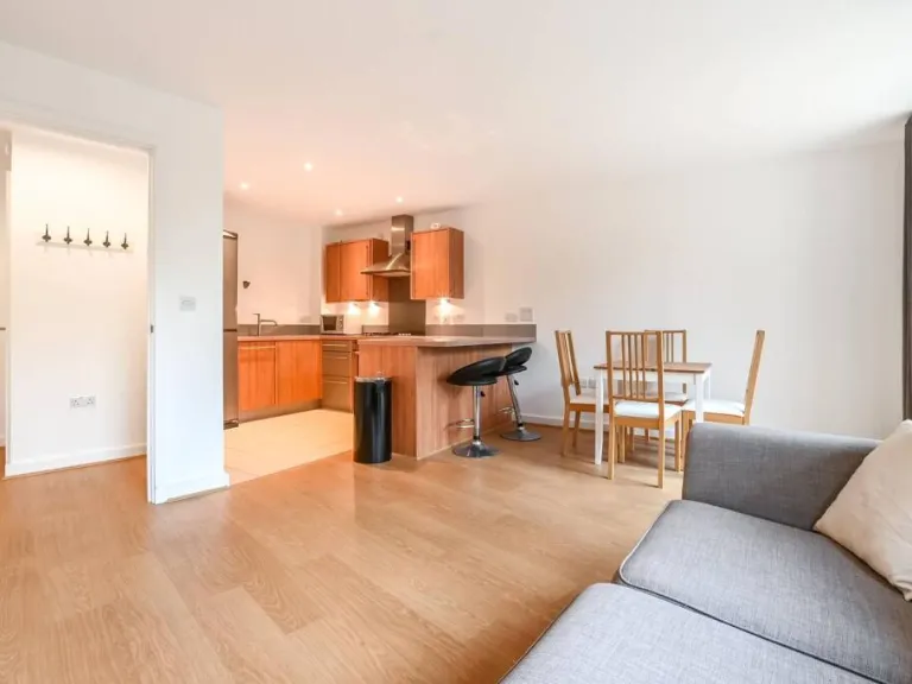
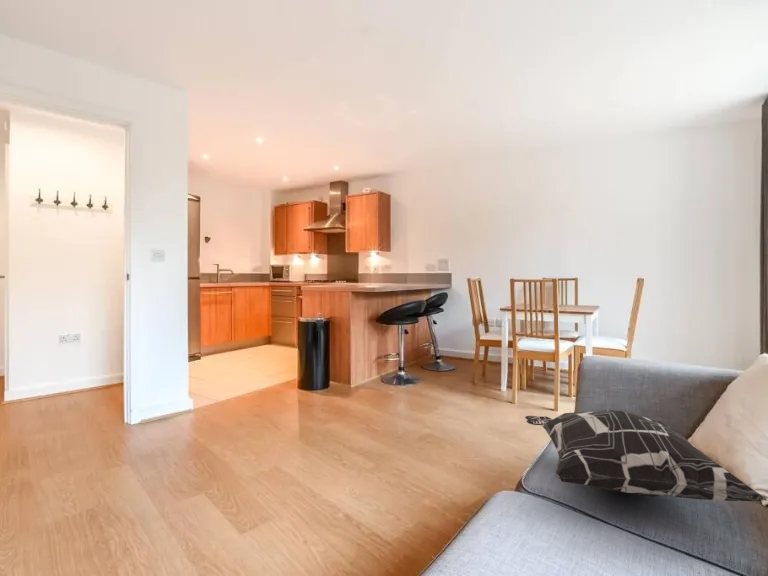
+ decorative pillow (616, 447)
